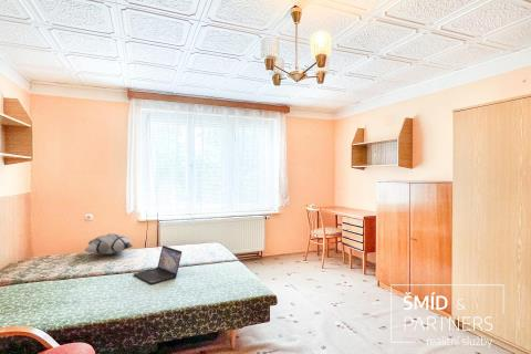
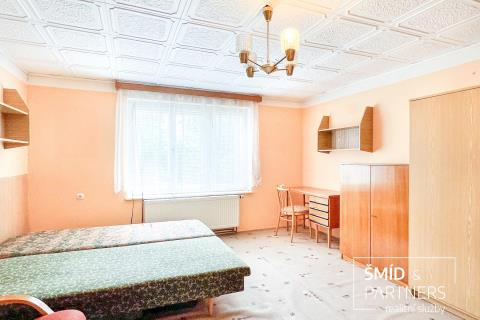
- decorative pillow (110, 243)
- laptop (158, 263)
